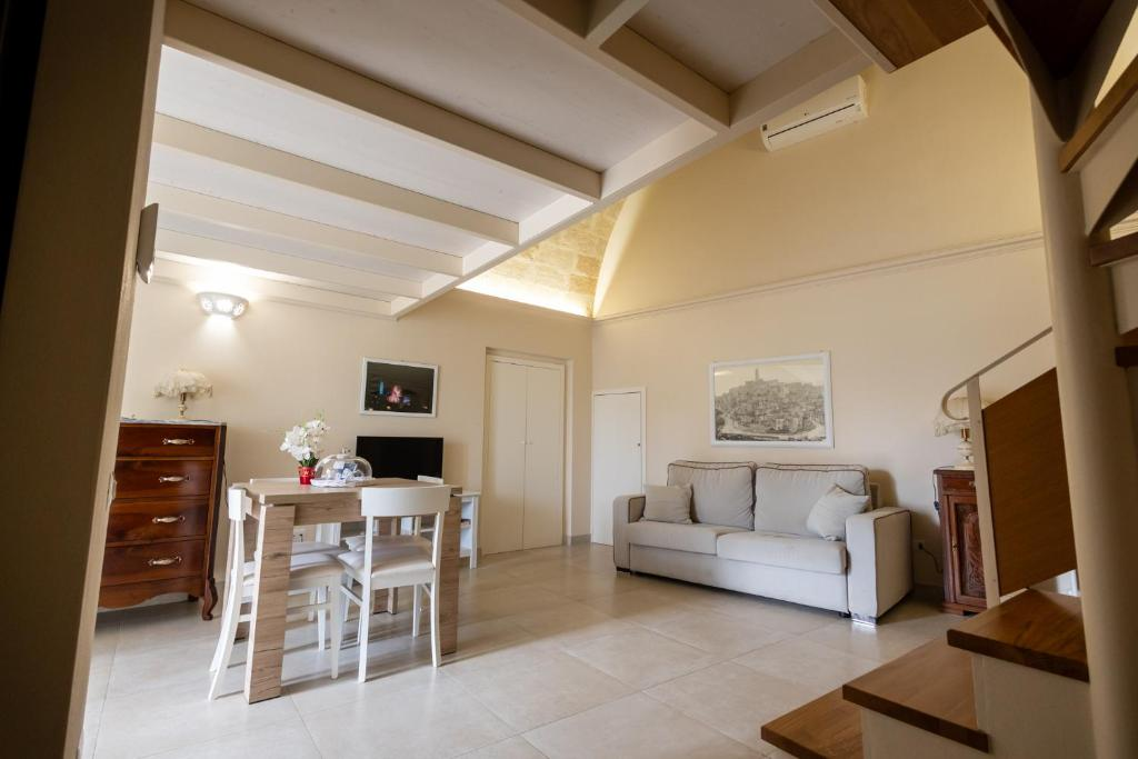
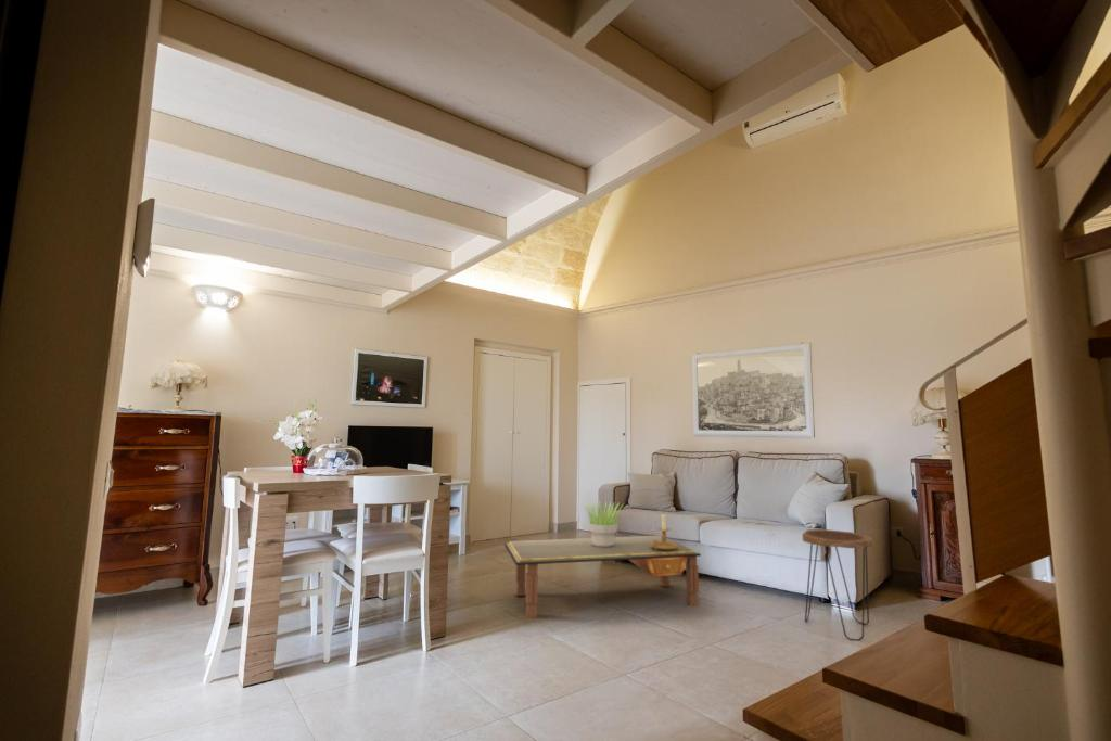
+ potted plant (603, 523)
+ coffee table (599, 560)
+ side table (833, 582)
+ candle holder (663, 529)
